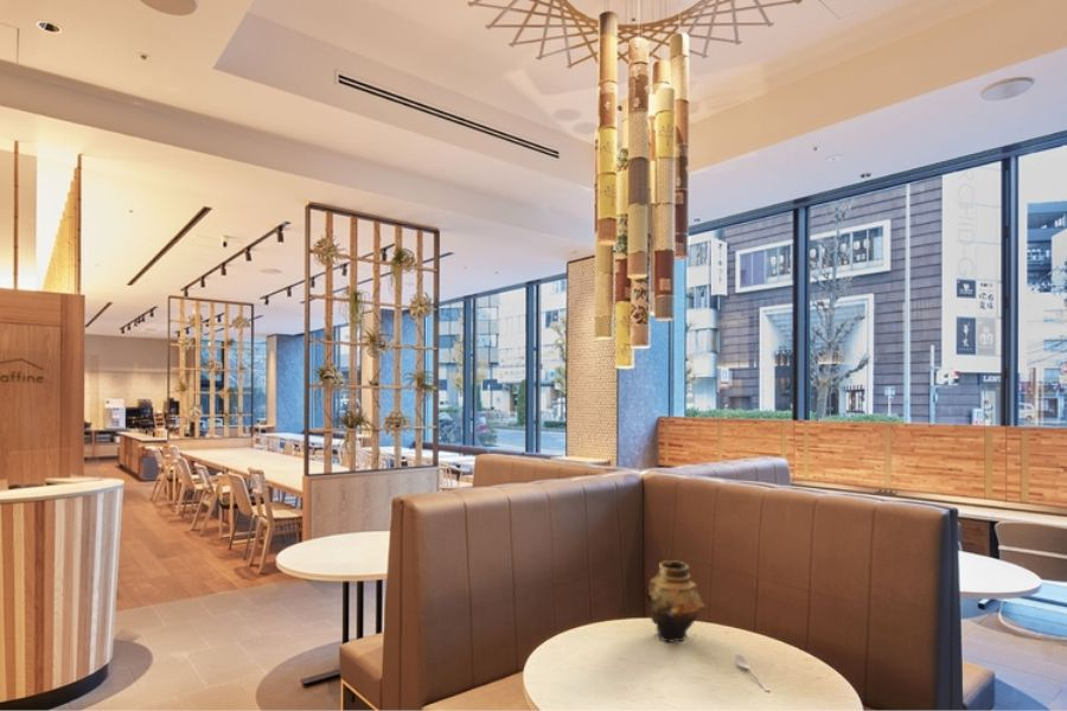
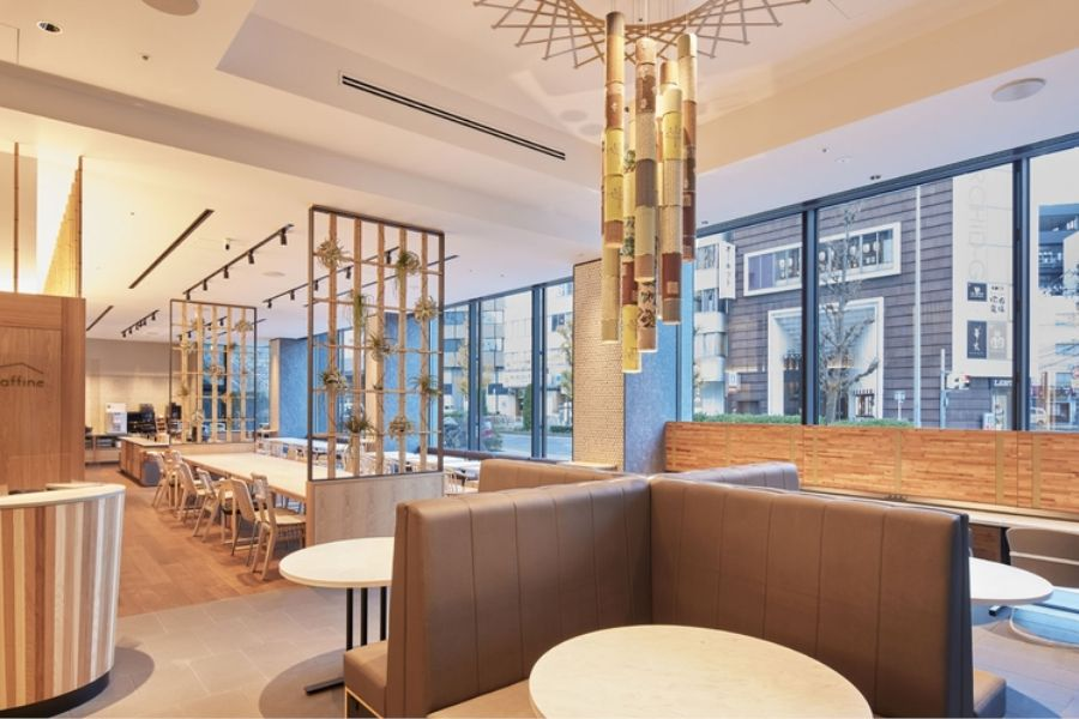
- spoon (752, 672)
- vase (675, 600)
